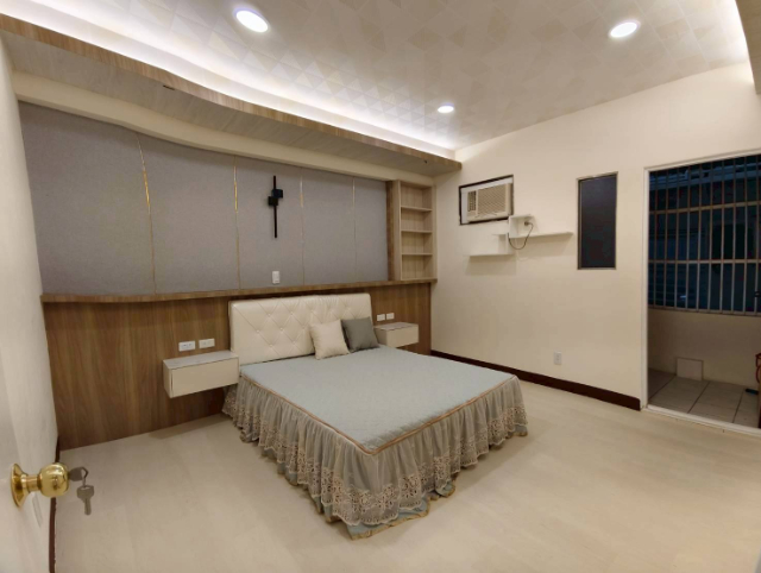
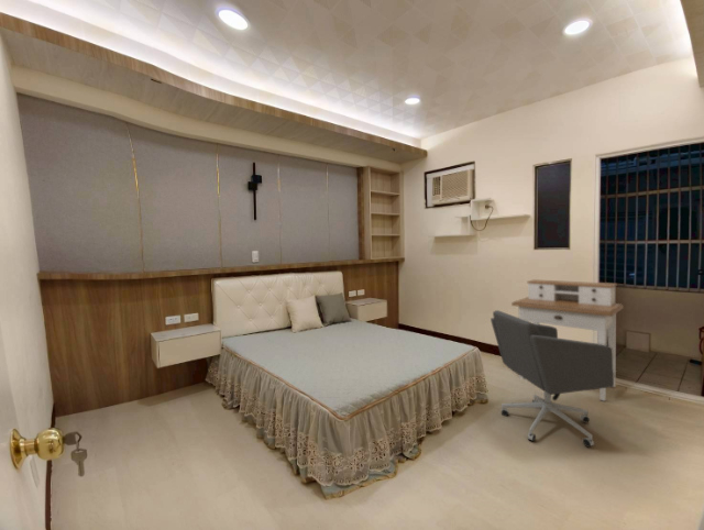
+ office chair (546, 369)
+ desk (564, 325)
